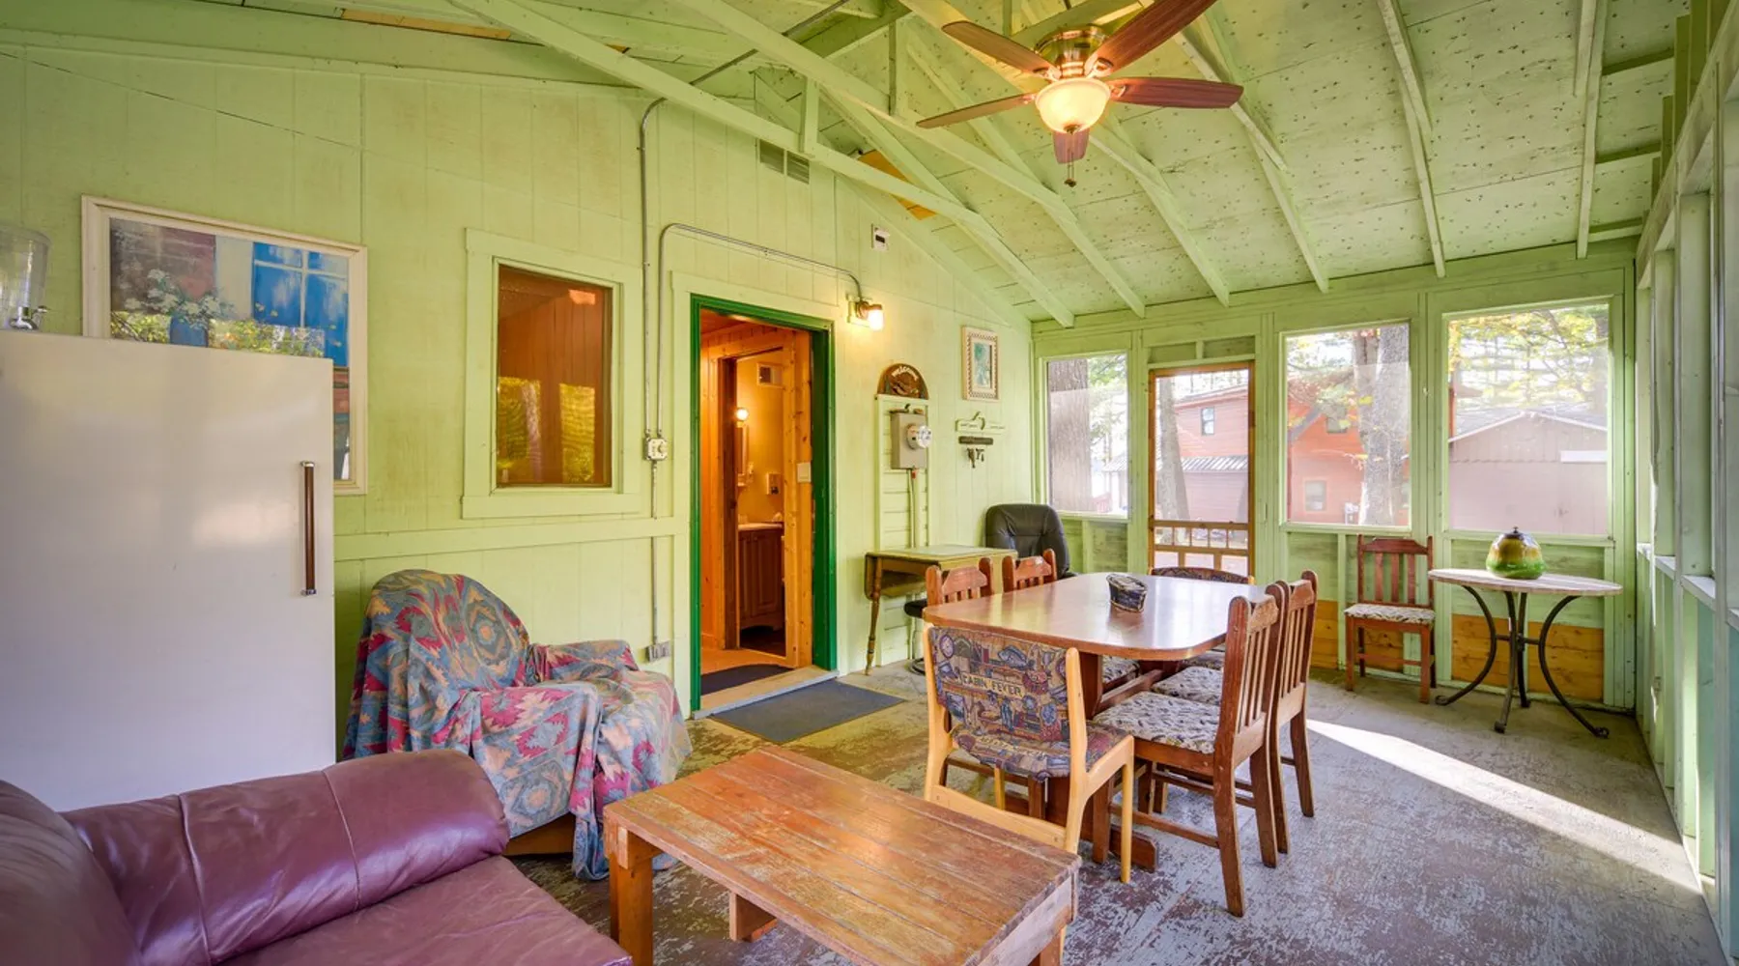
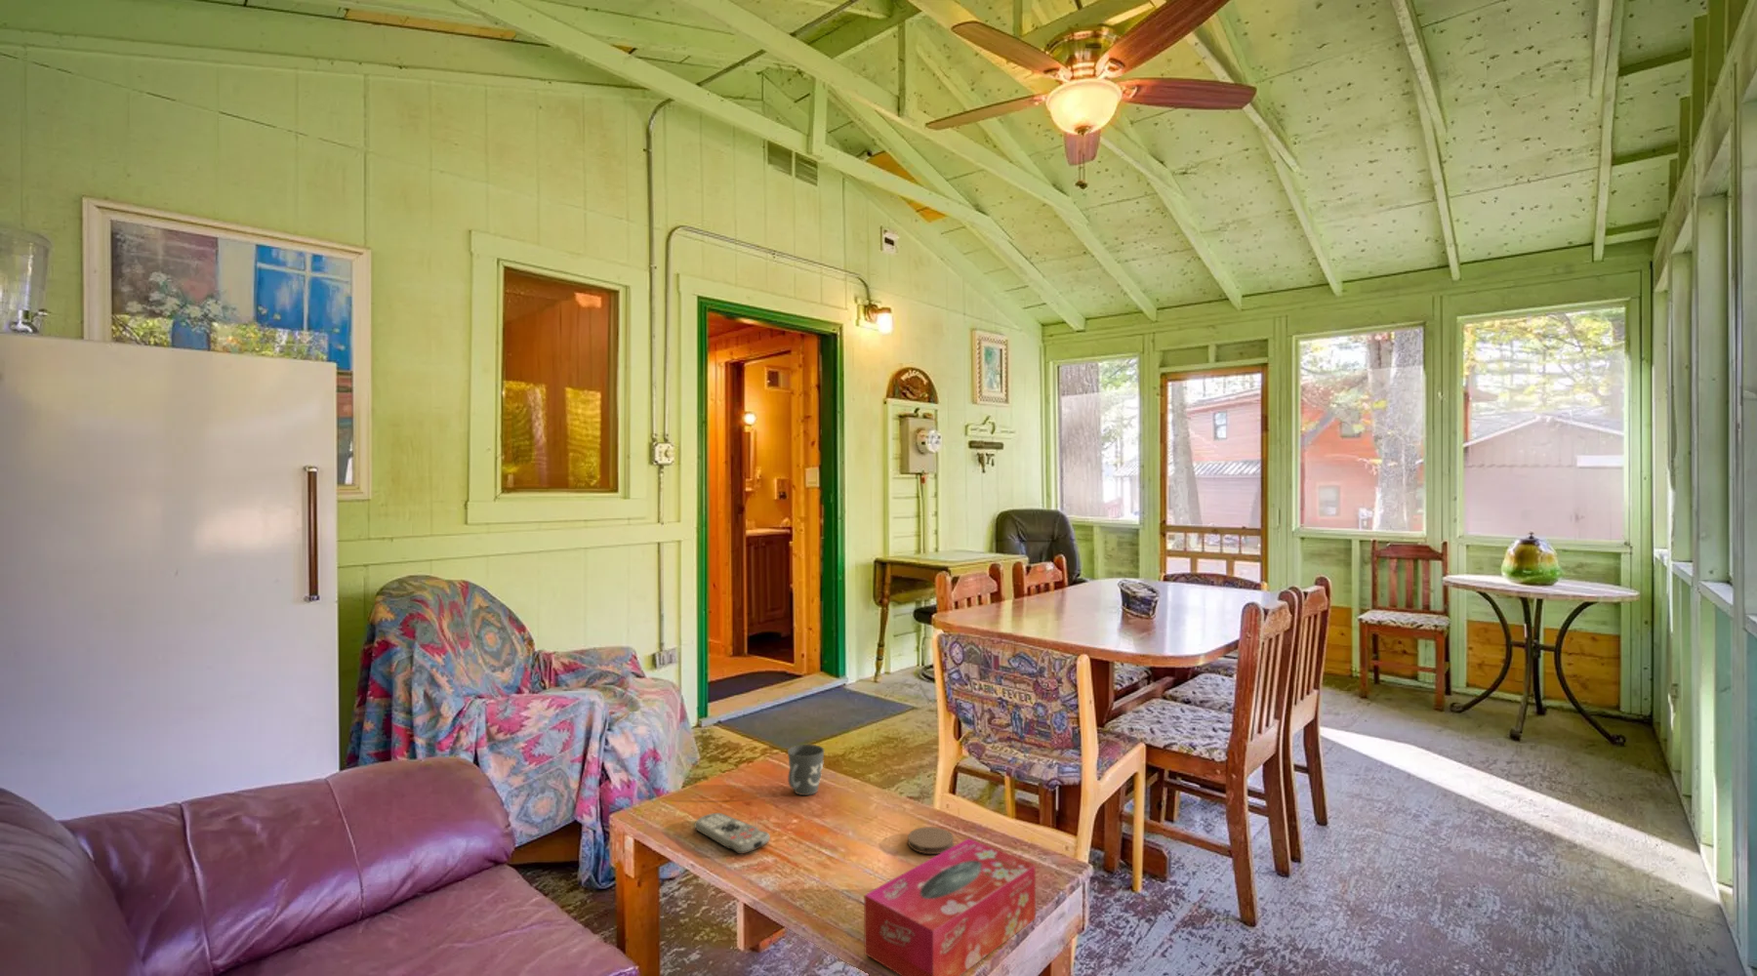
+ coaster (930, 839)
+ mug (803, 772)
+ remote control (729, 832)
+ tissue box (953, 906)
